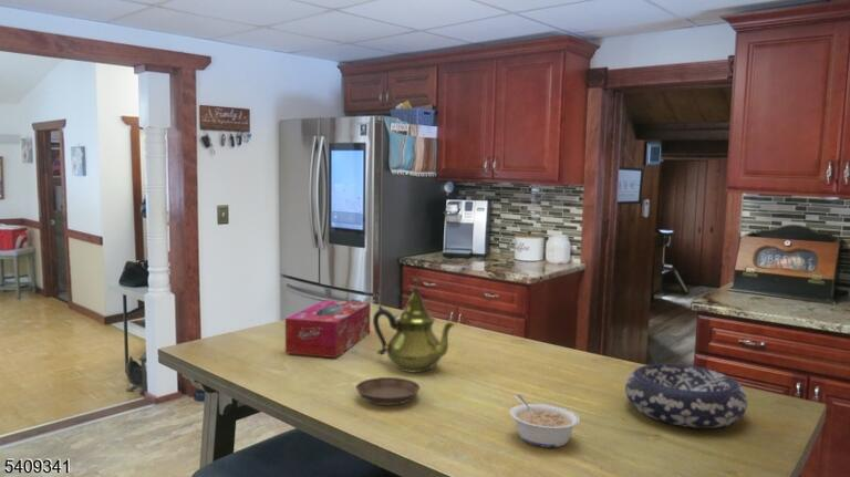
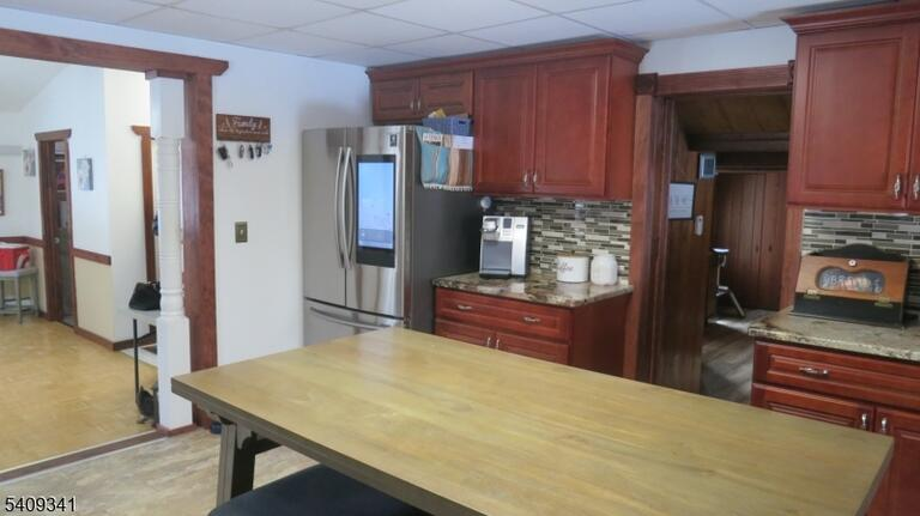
- decorative bowl (684, 394)
- tissue box (330, 325)
- legume (540, 423)
- saucer (387, 392)
- teapot (413, 322)
